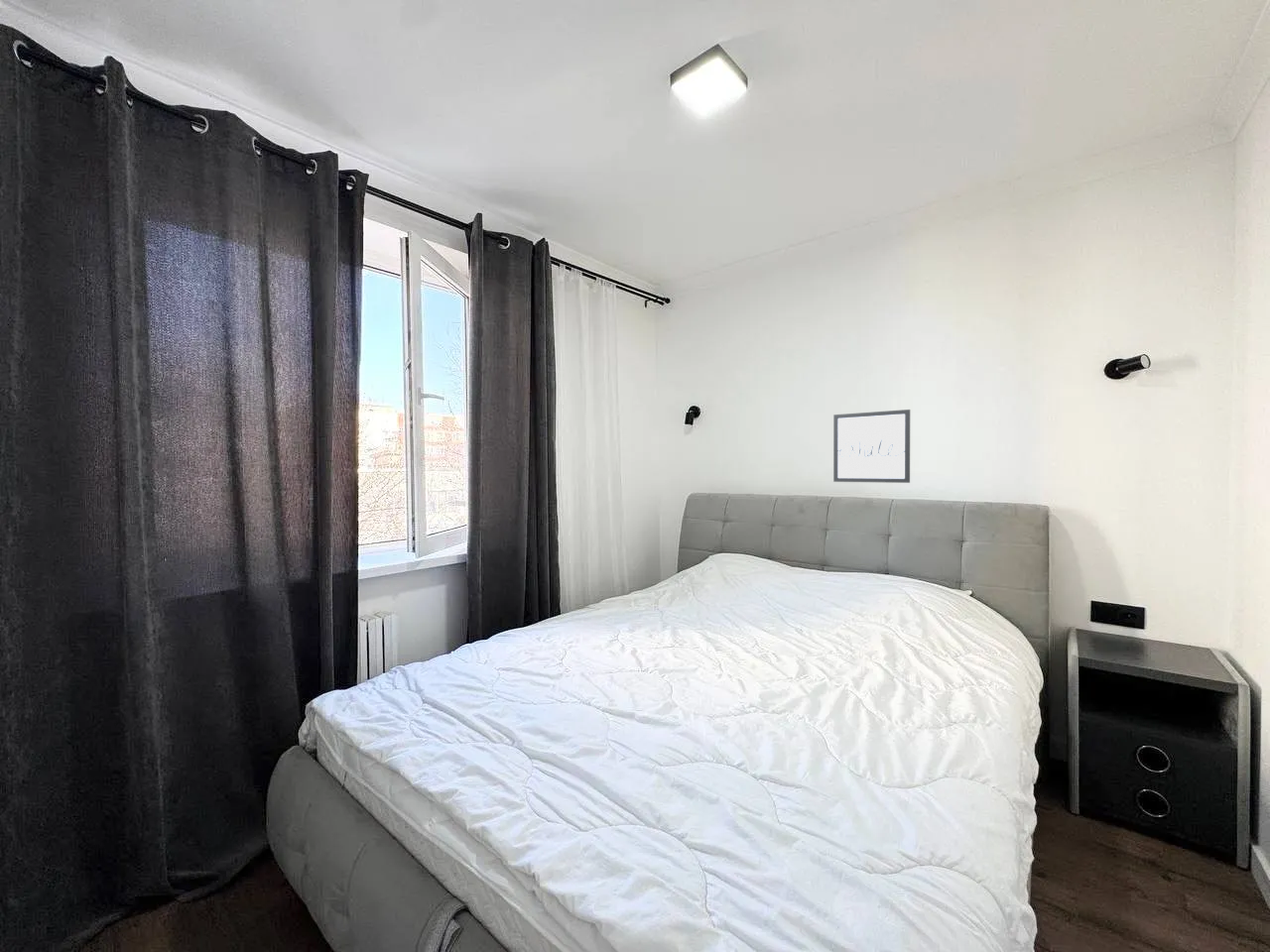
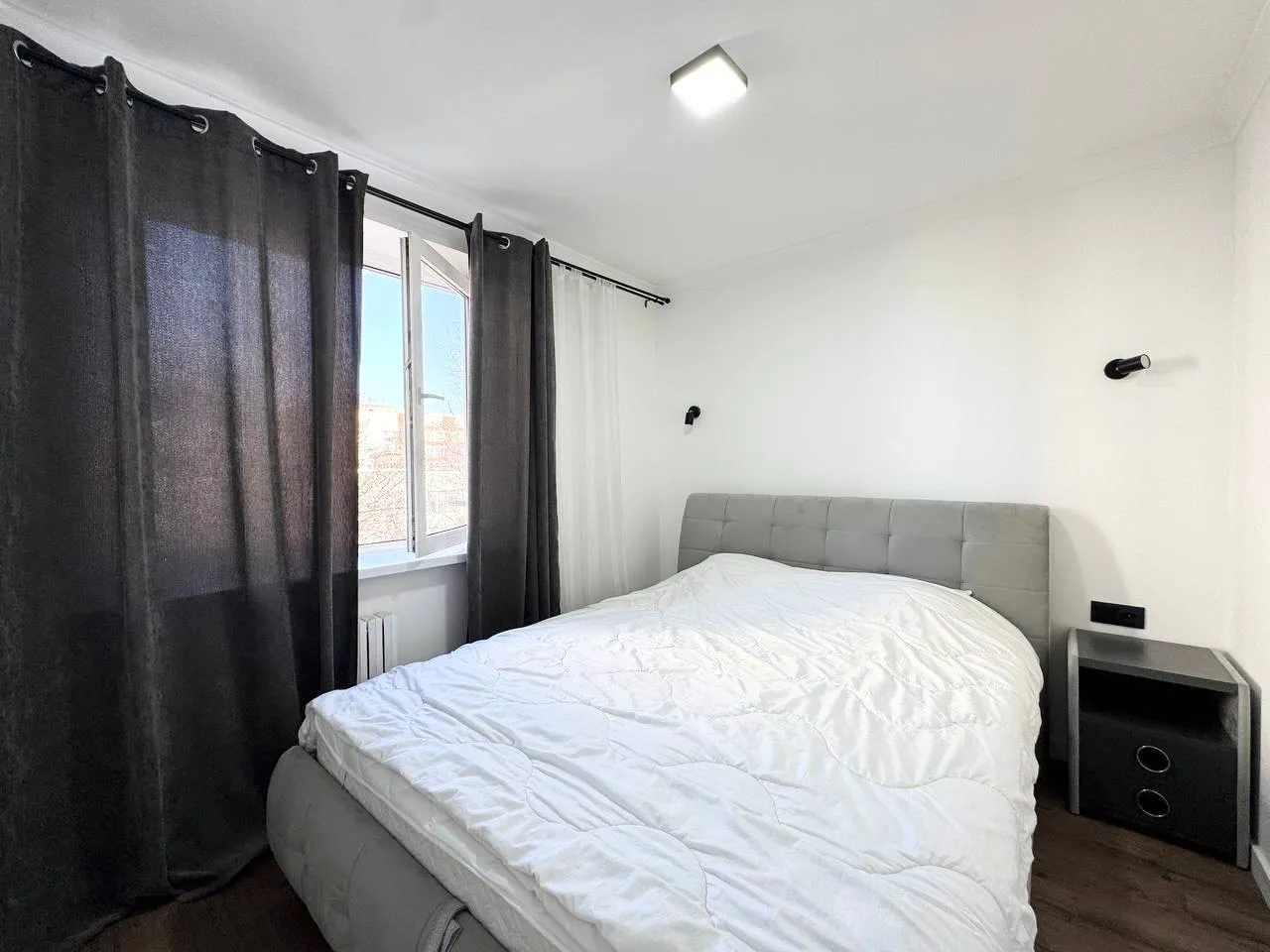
- wall art (870, 447)
